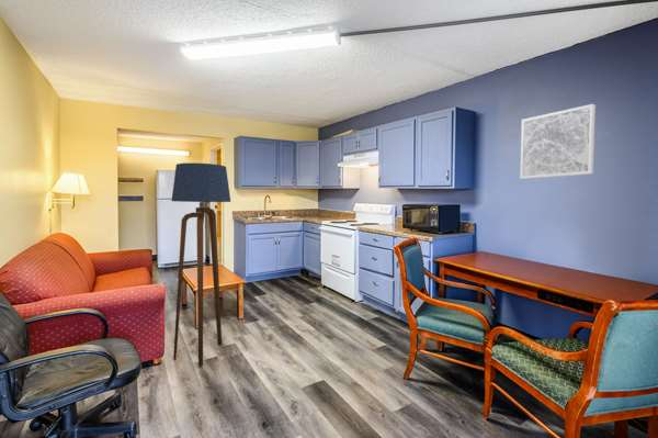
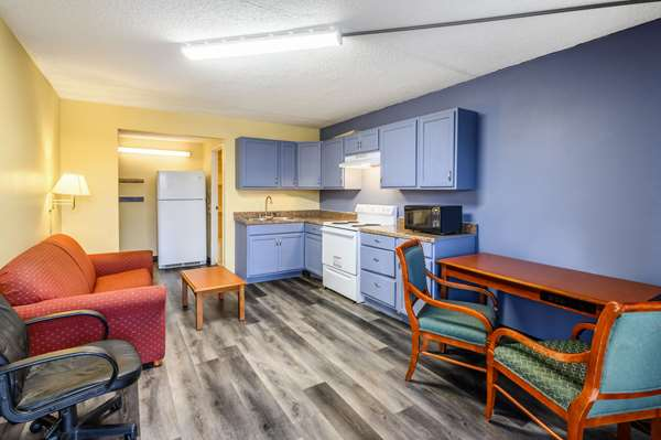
- floor lamp (202, 260)
- wall art (554, 144)
